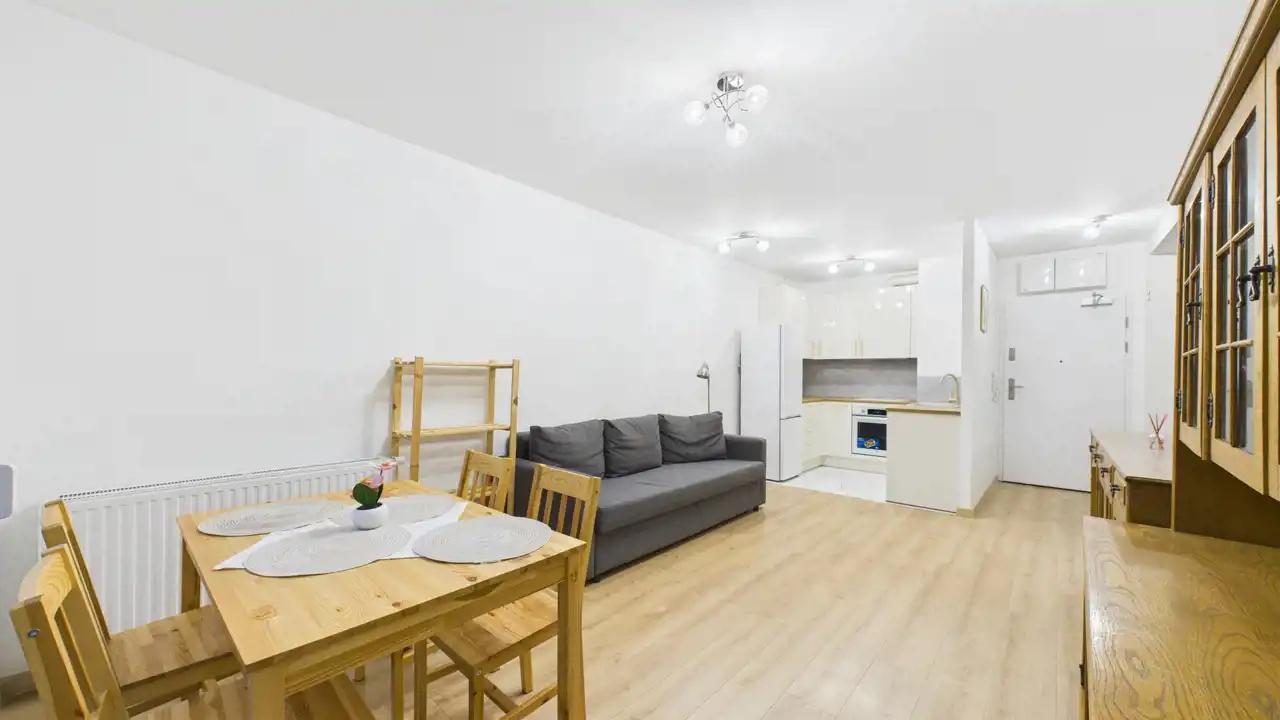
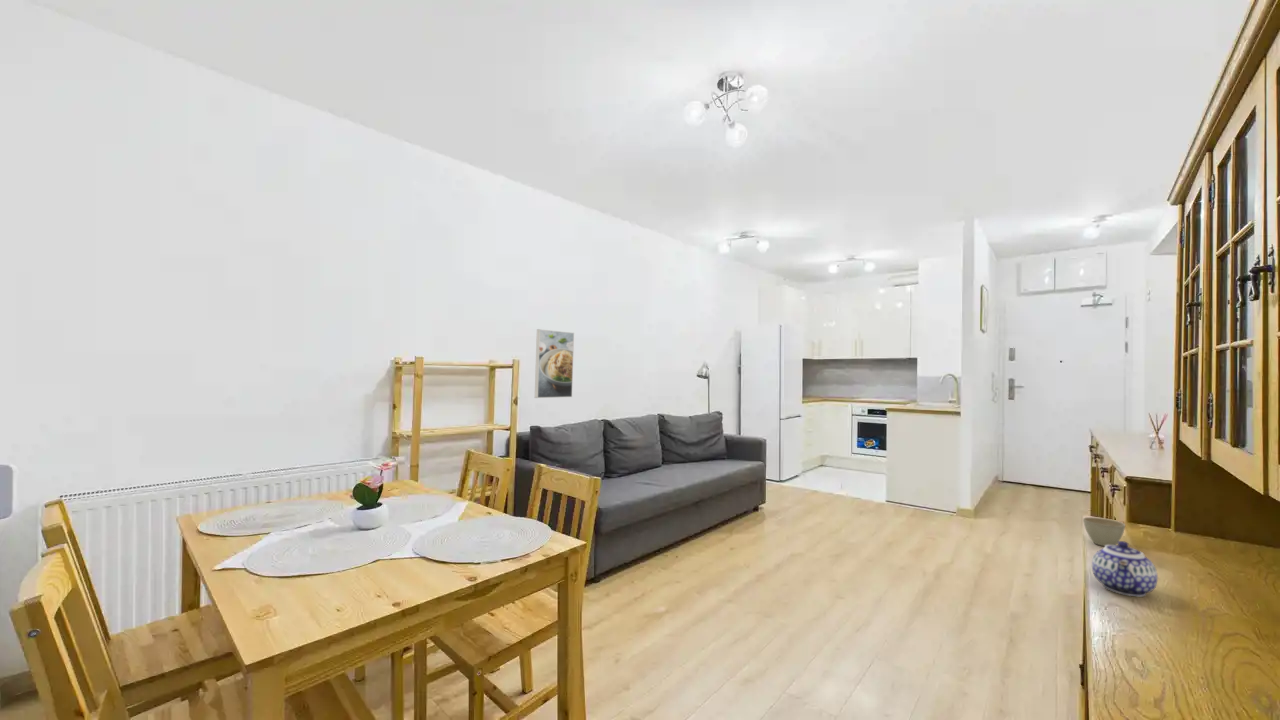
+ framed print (554, 364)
+ flower pot (1103, 532)
+ teapot (1123, 565)
